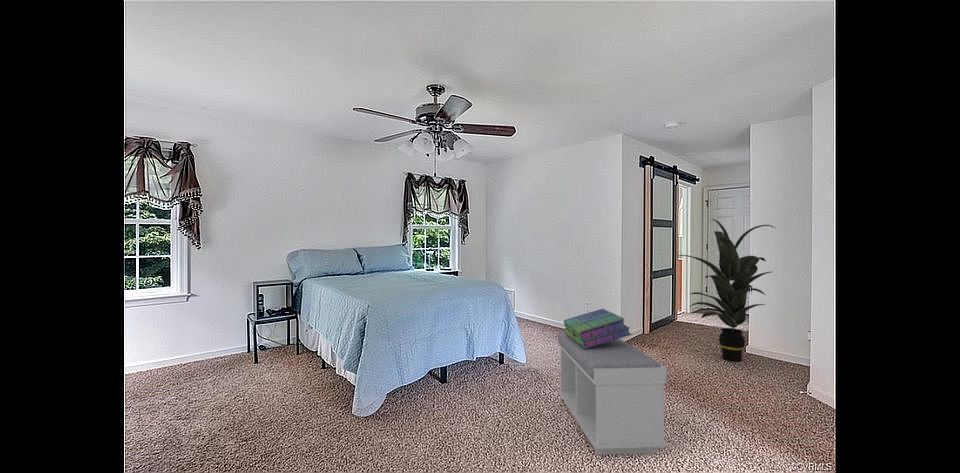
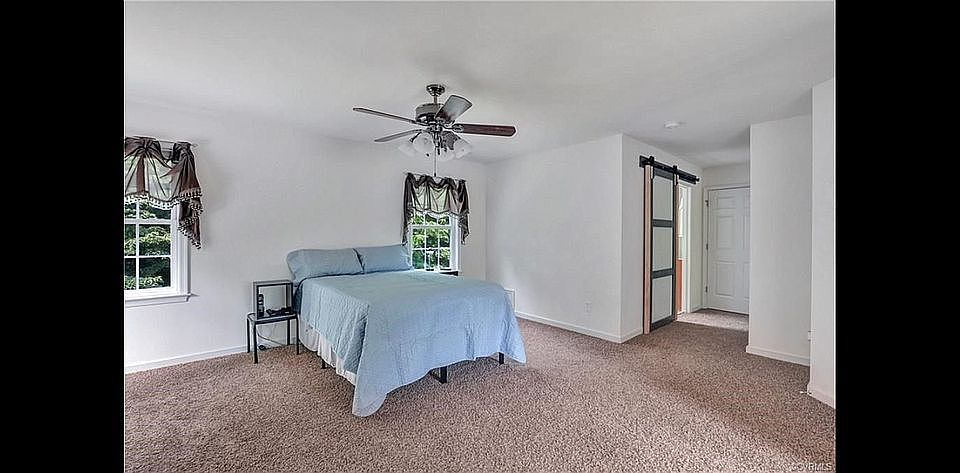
- indoor plant (727, 287)
- bench (603, 383)
- stack of books (596, 332)
